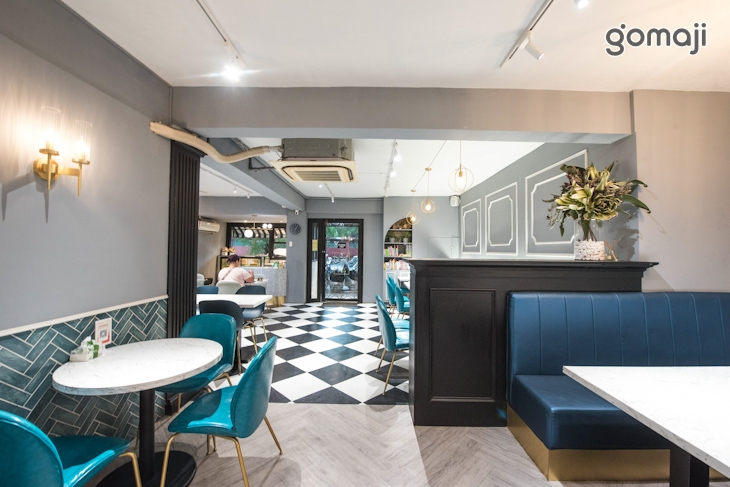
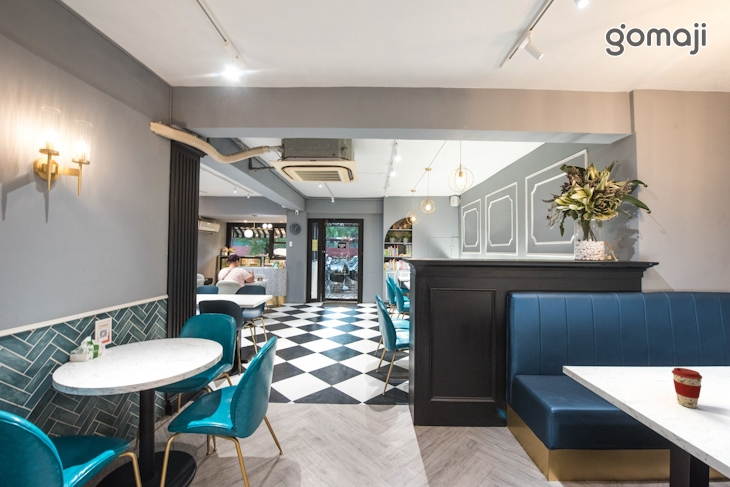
+ coffee cup (686, 387)
